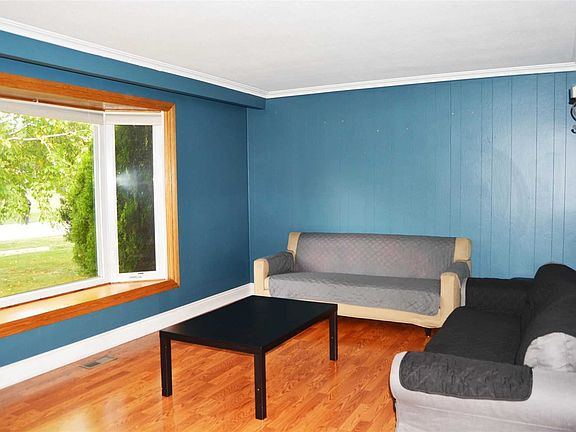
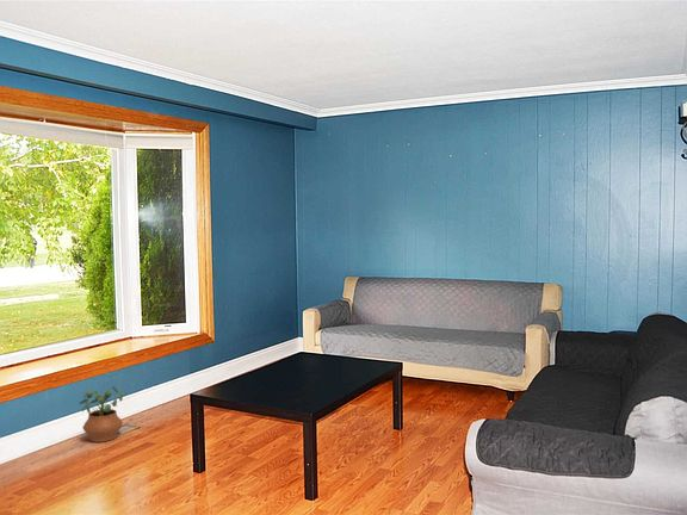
+ potted plant (98, 411)
